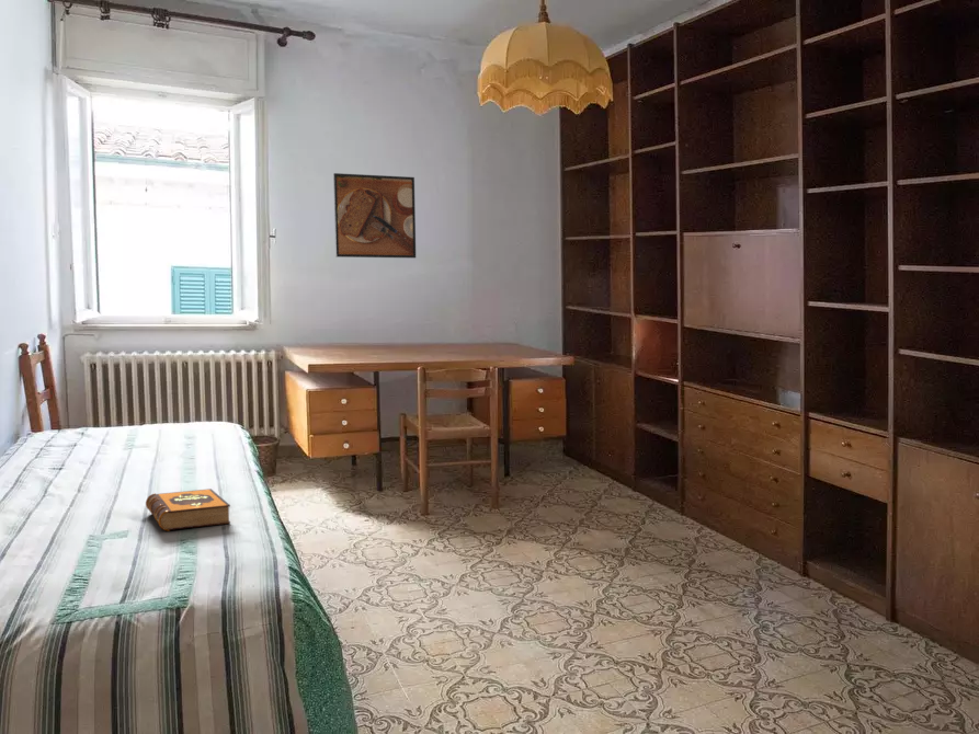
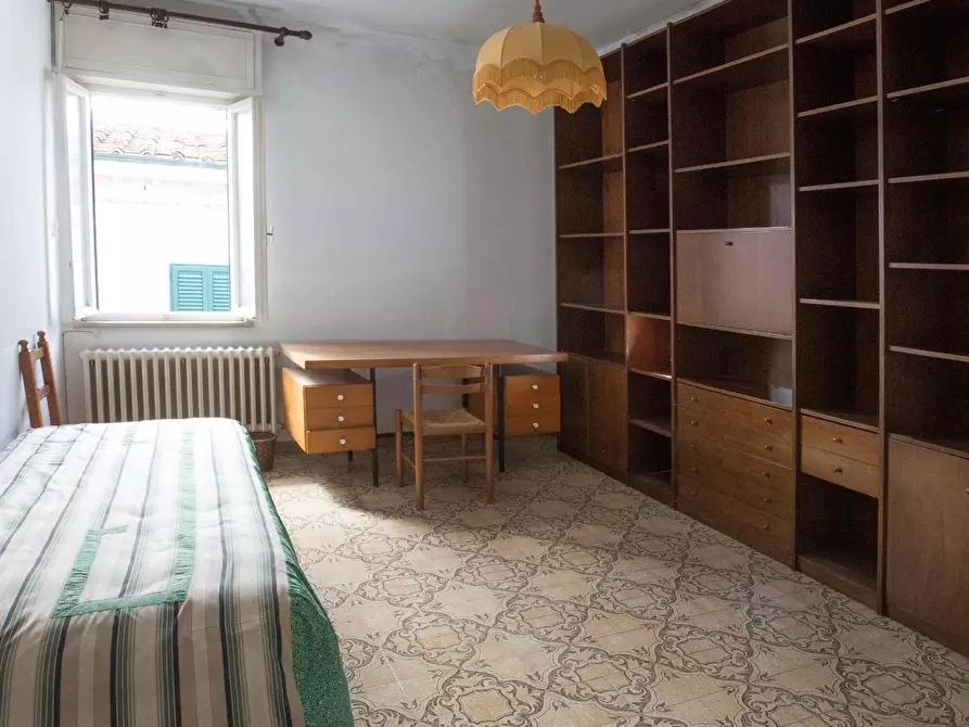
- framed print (375, 216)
- hardback book (186, 508)
